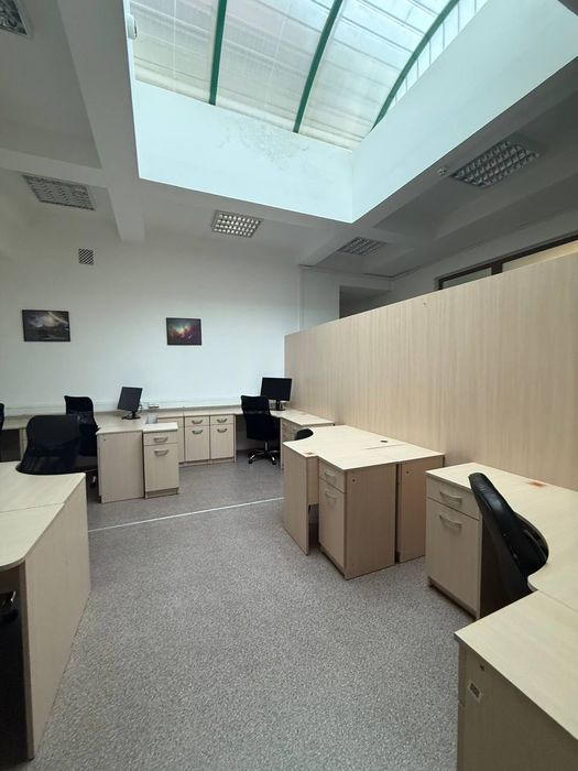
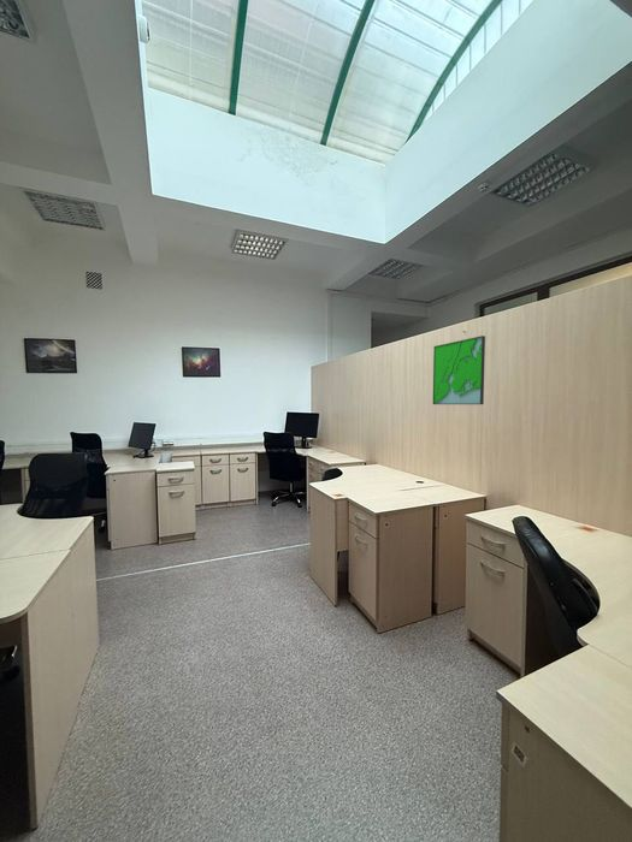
+ map (456, 373)
